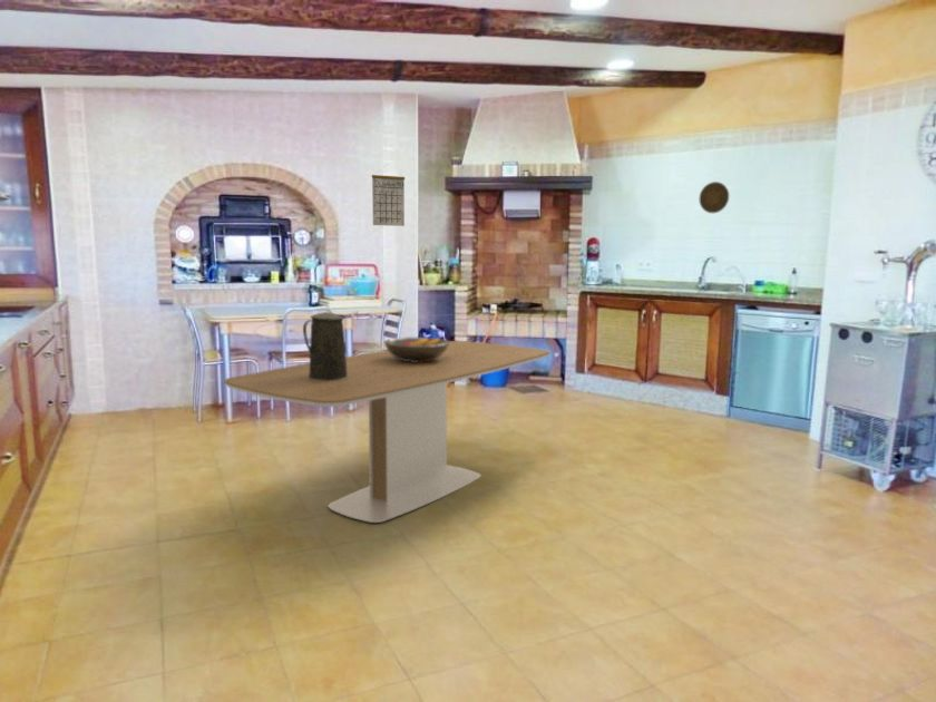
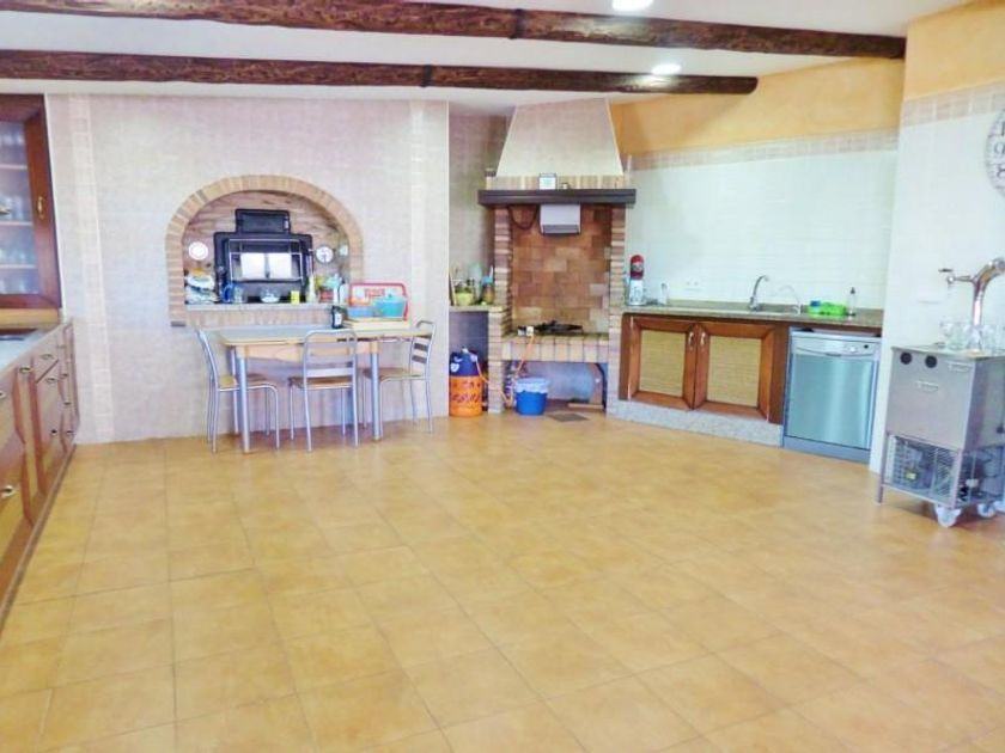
- pitcher (324, 344)
- decorative plate (713, 197)
- calendar (388, 195)
- fruit bowl (416, 348)
- dining table (409, 427)
